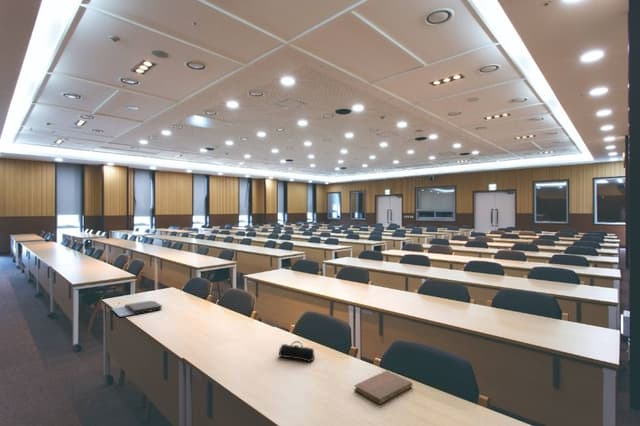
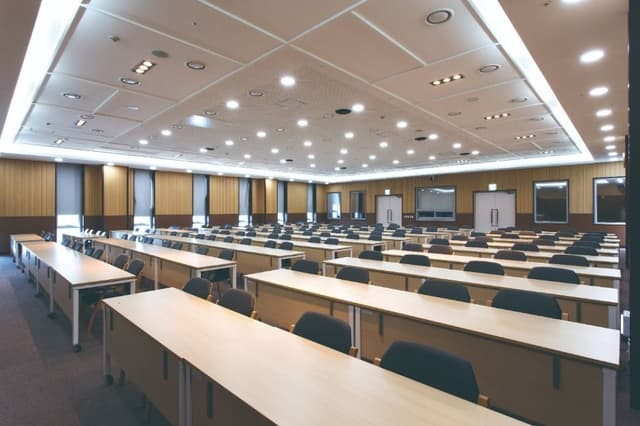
- notebook (136, 307)
- pencil case (296, 349)
- notebook (383, 386)
